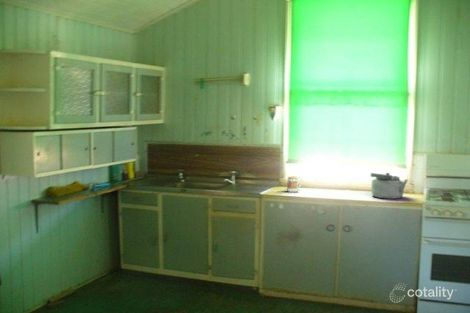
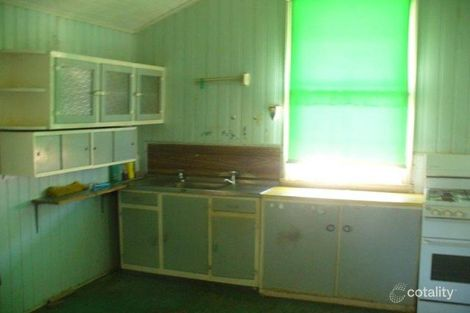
- kettle (387, 184)
- mug (294, 183)
